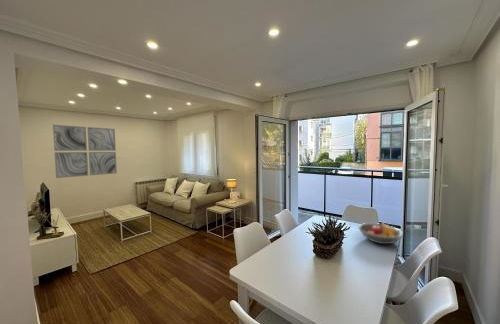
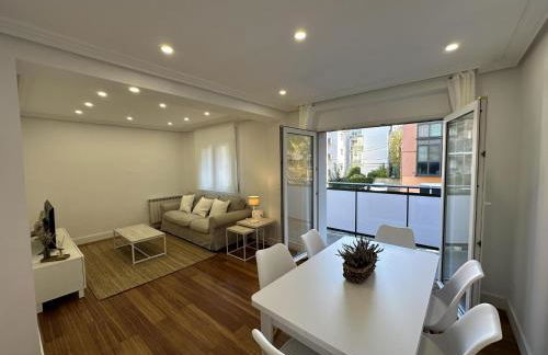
- wall art (86, 150)
- fruit bowl (379, 233)
